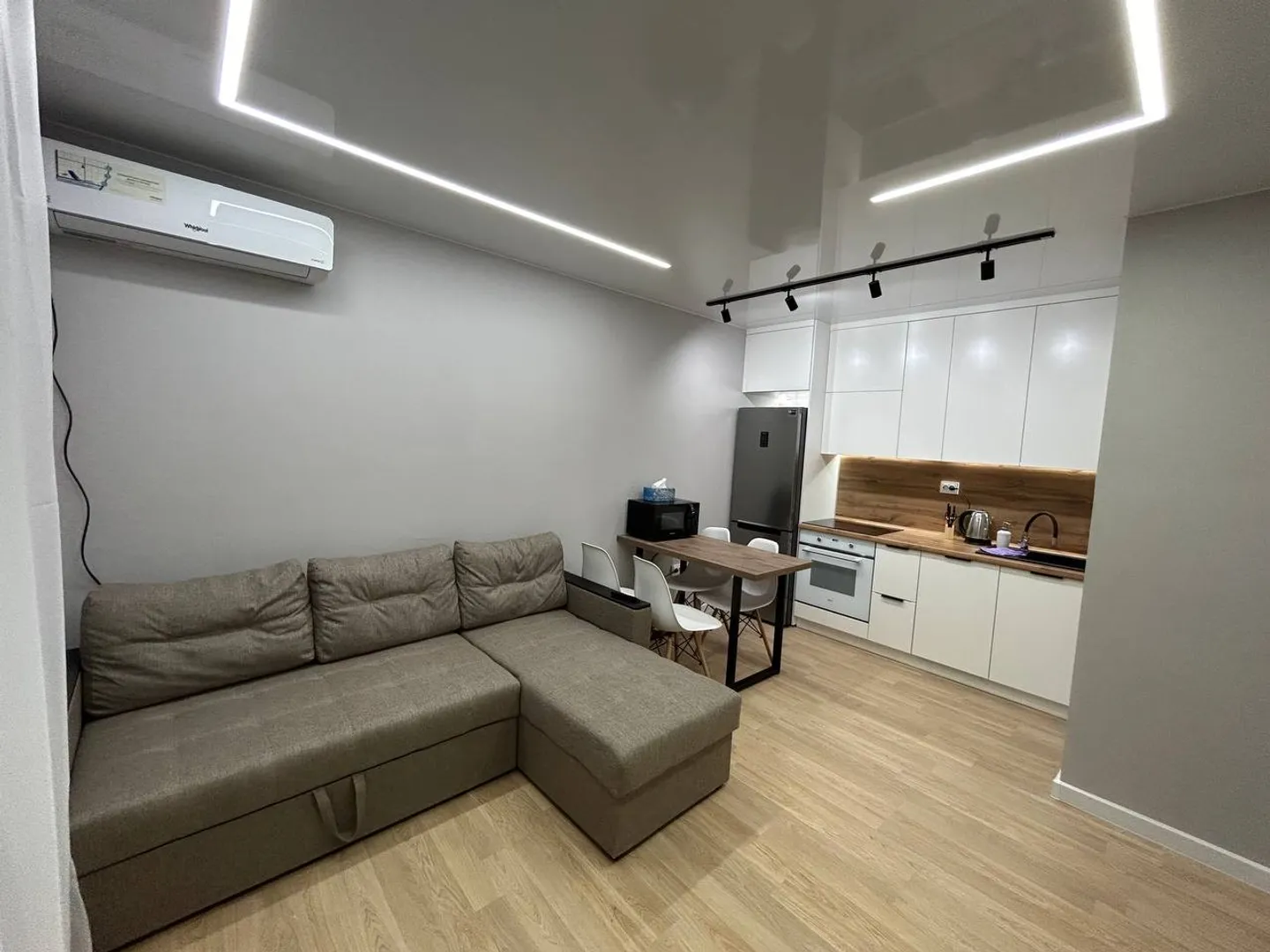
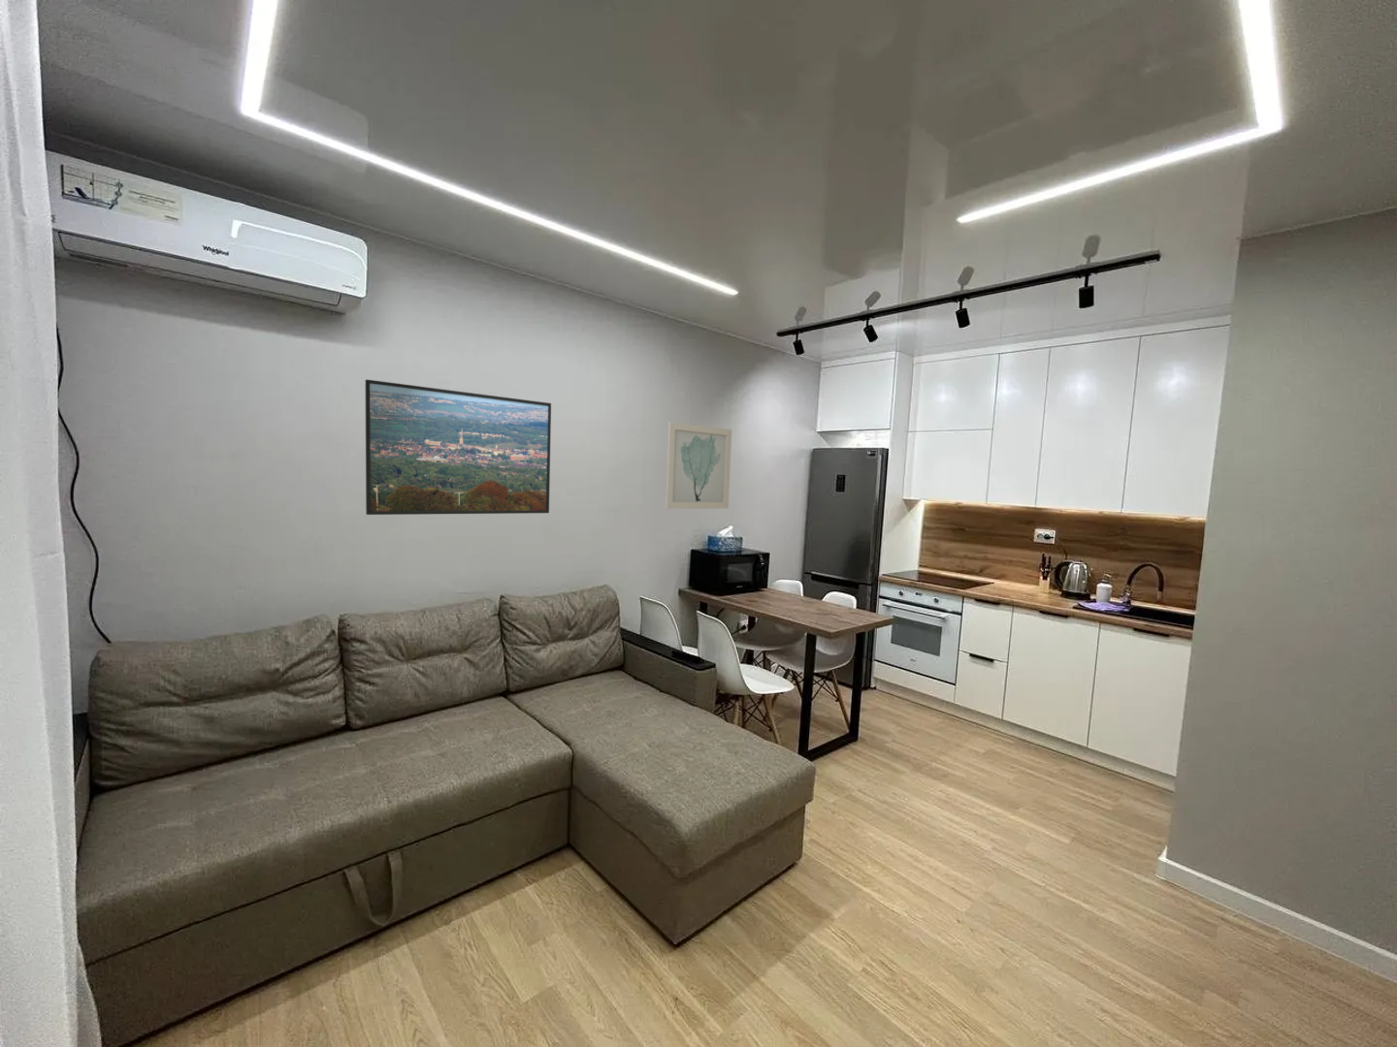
+ wall art (700, 467)
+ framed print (466, 454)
